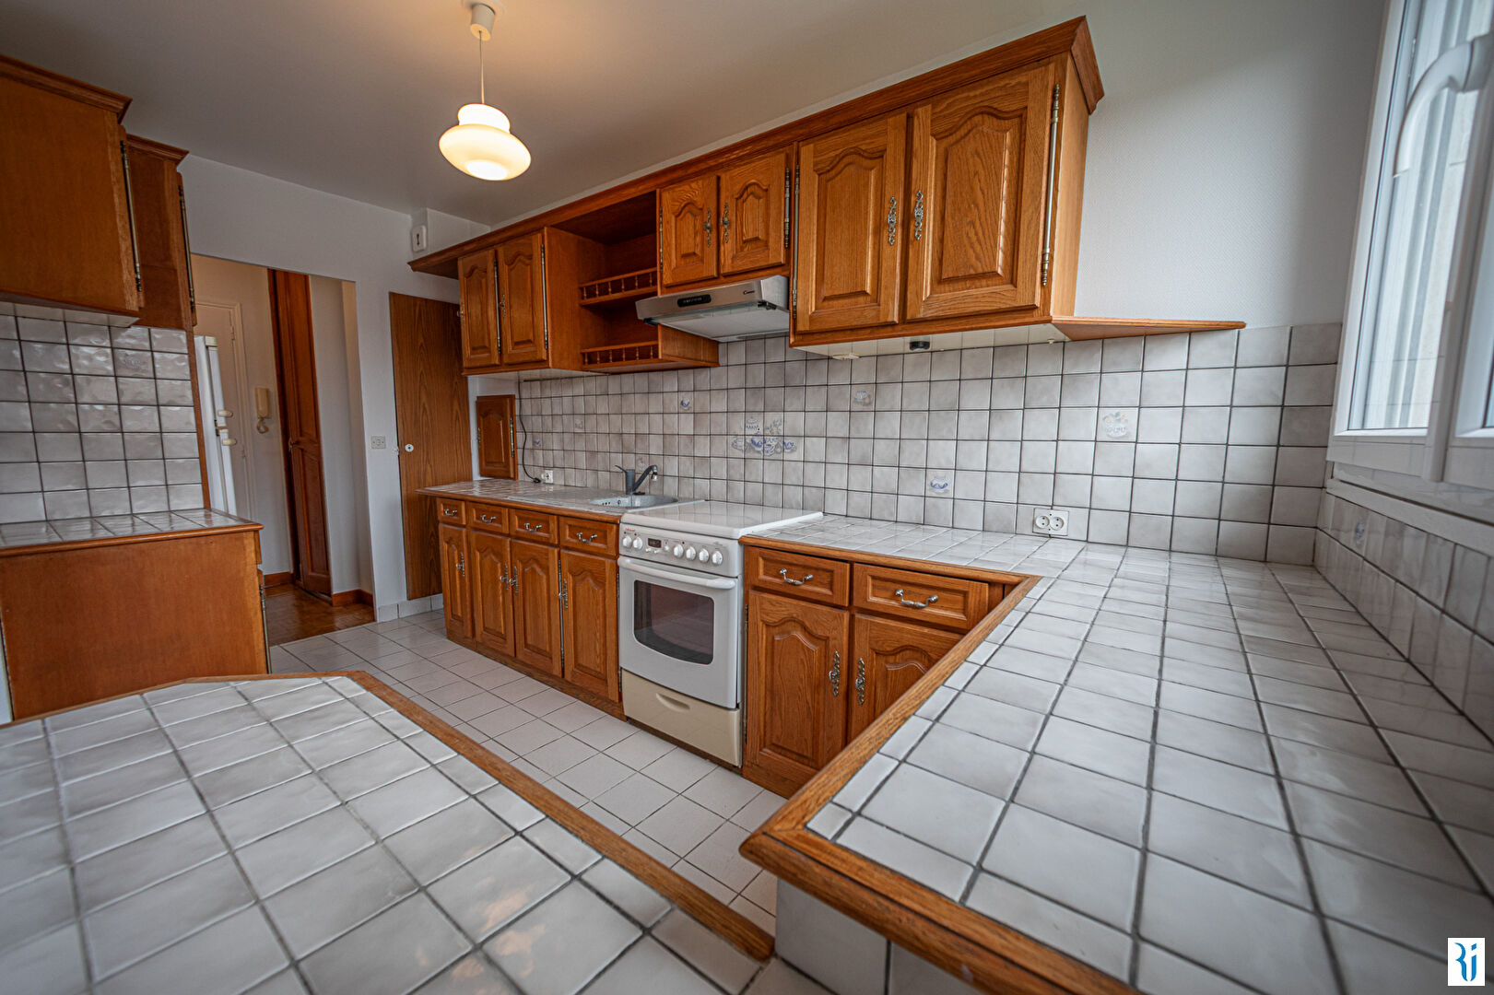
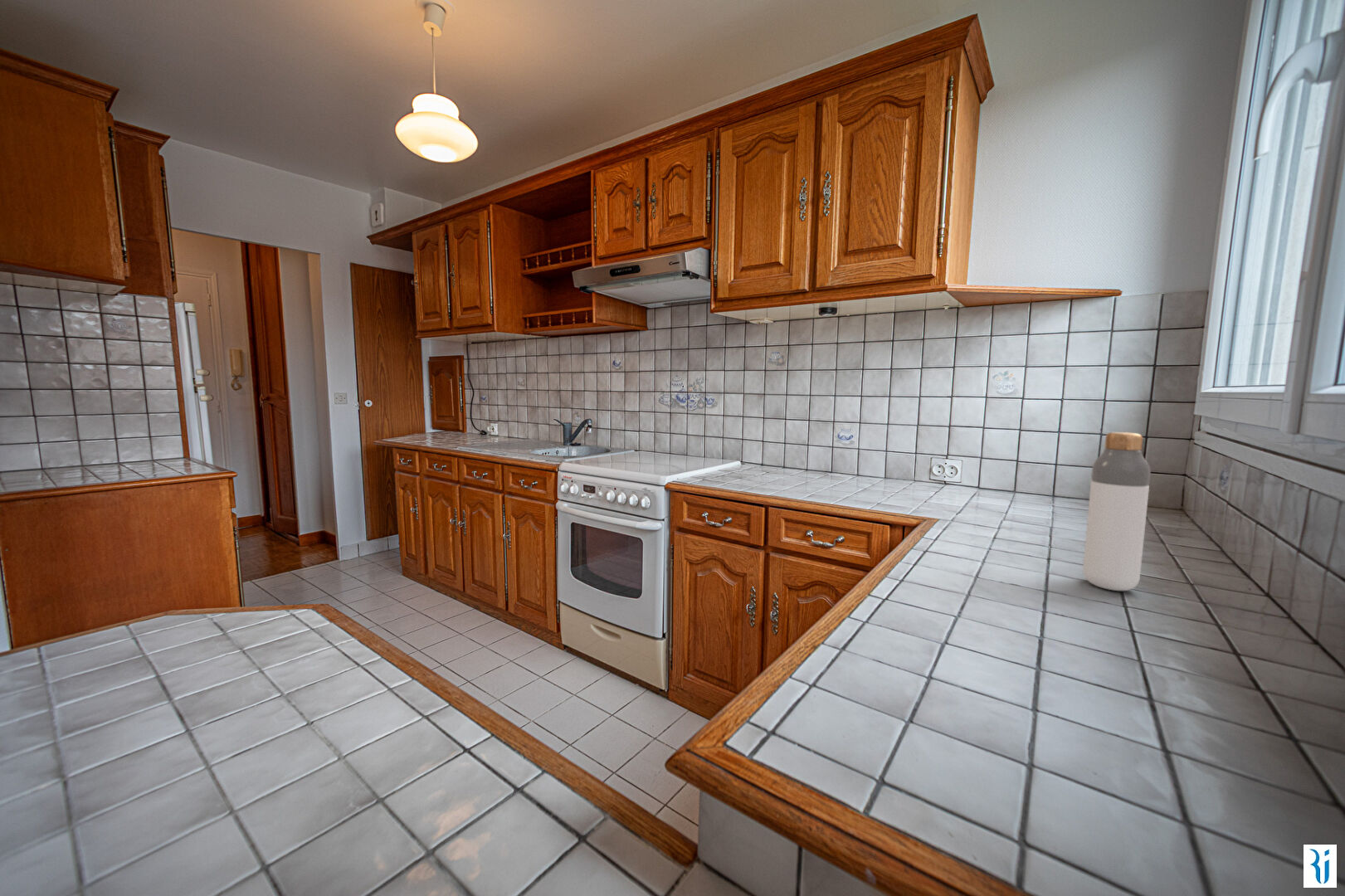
+ bottle (1116, 510)
